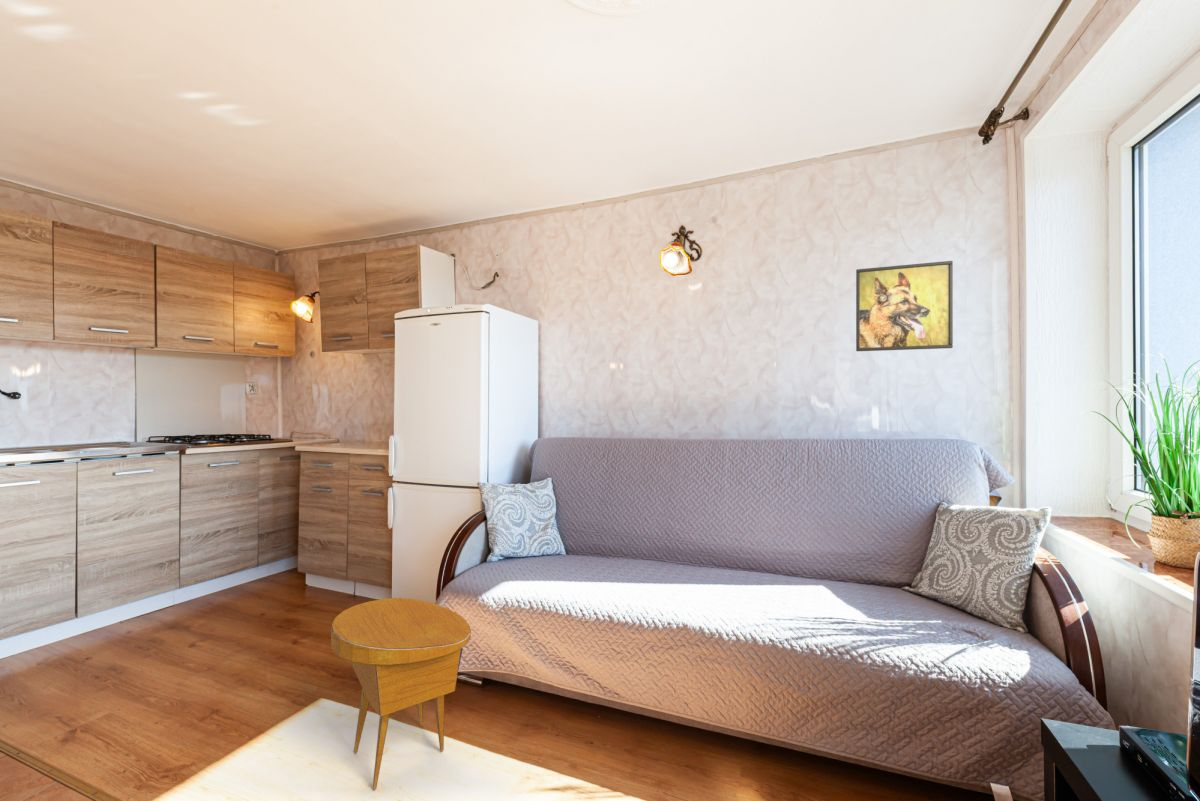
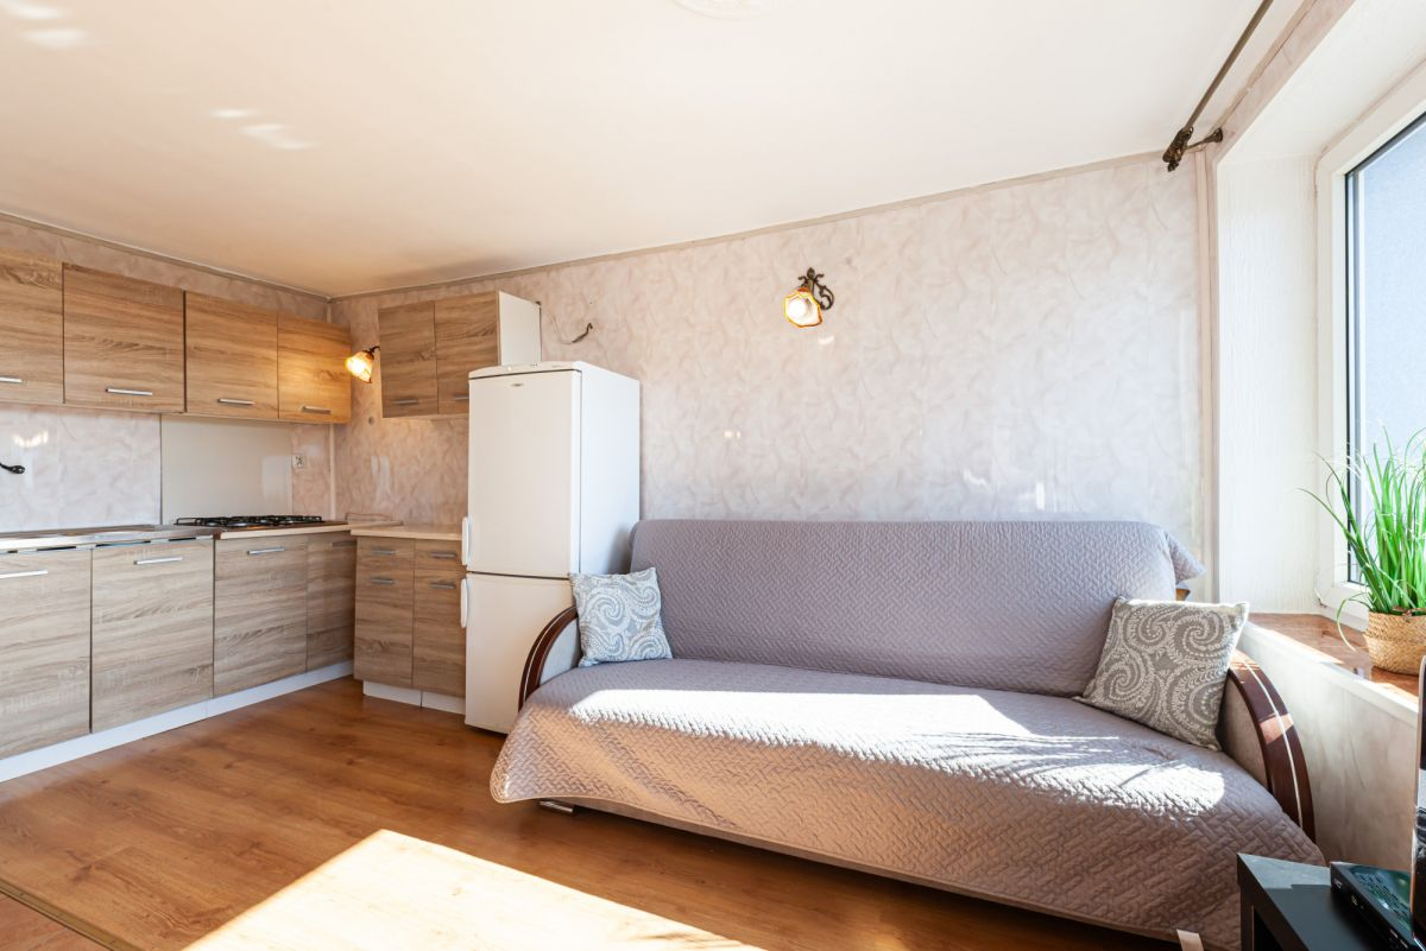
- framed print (902, 307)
- side table (403, 685)
